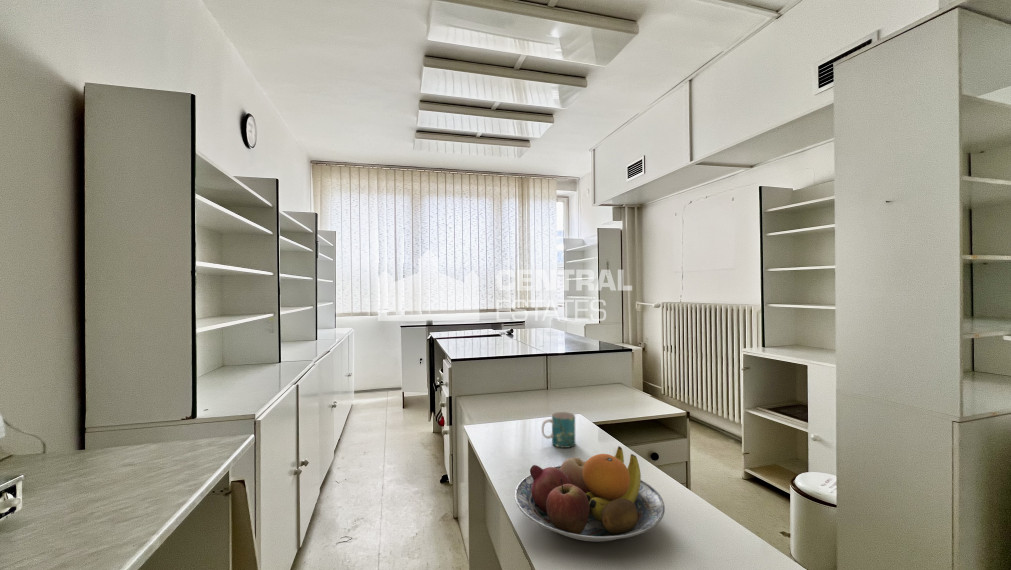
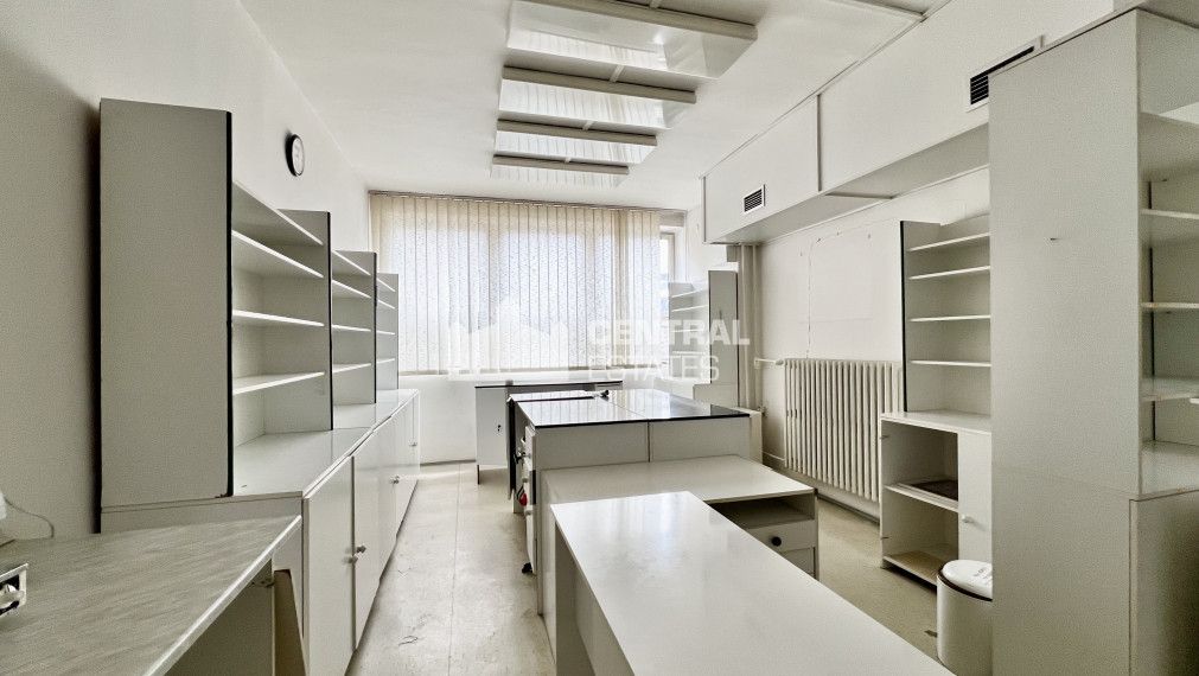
- fruit bowl (587, 489)
- mug (558, 429)
